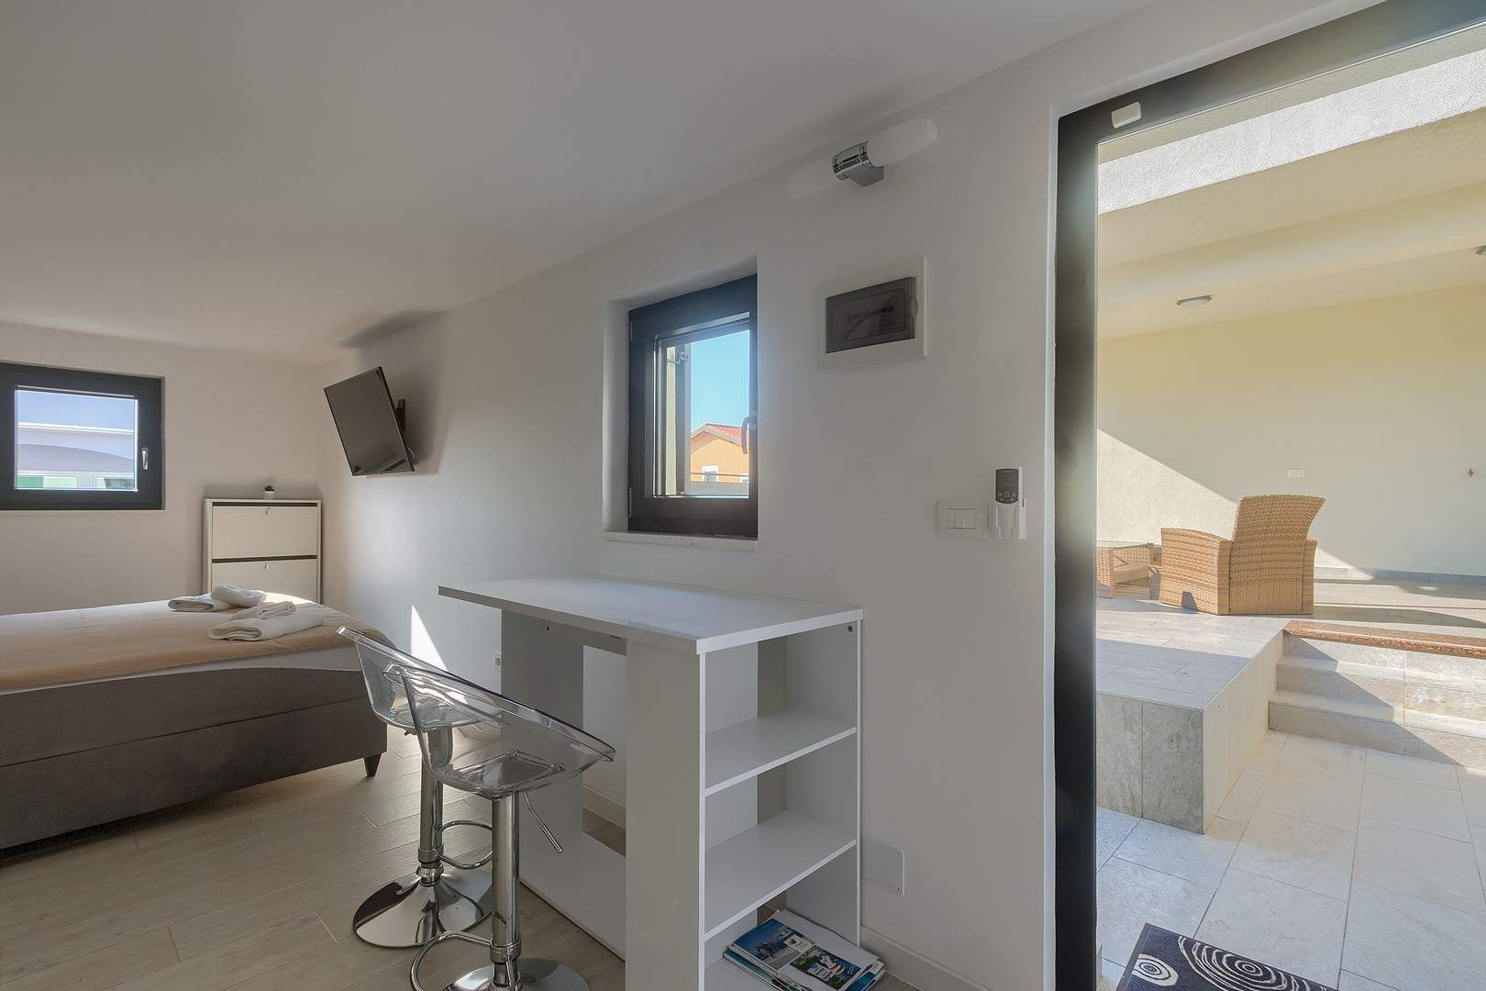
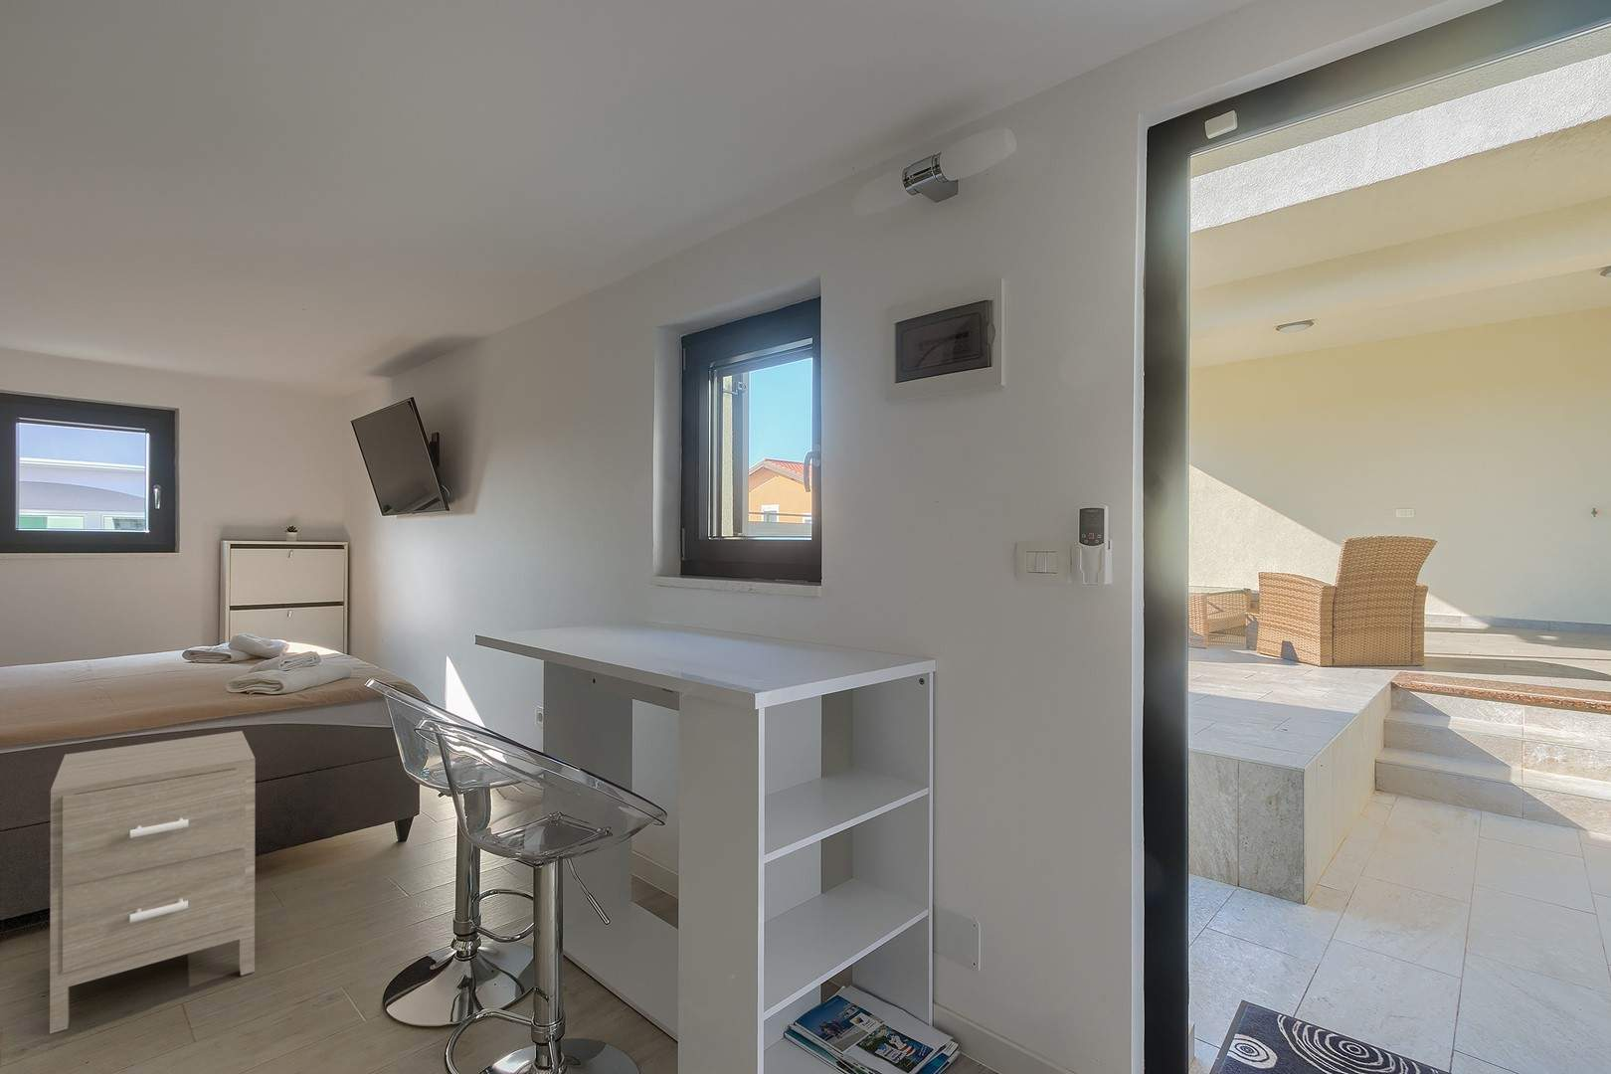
+ nightstand (158, 865)
